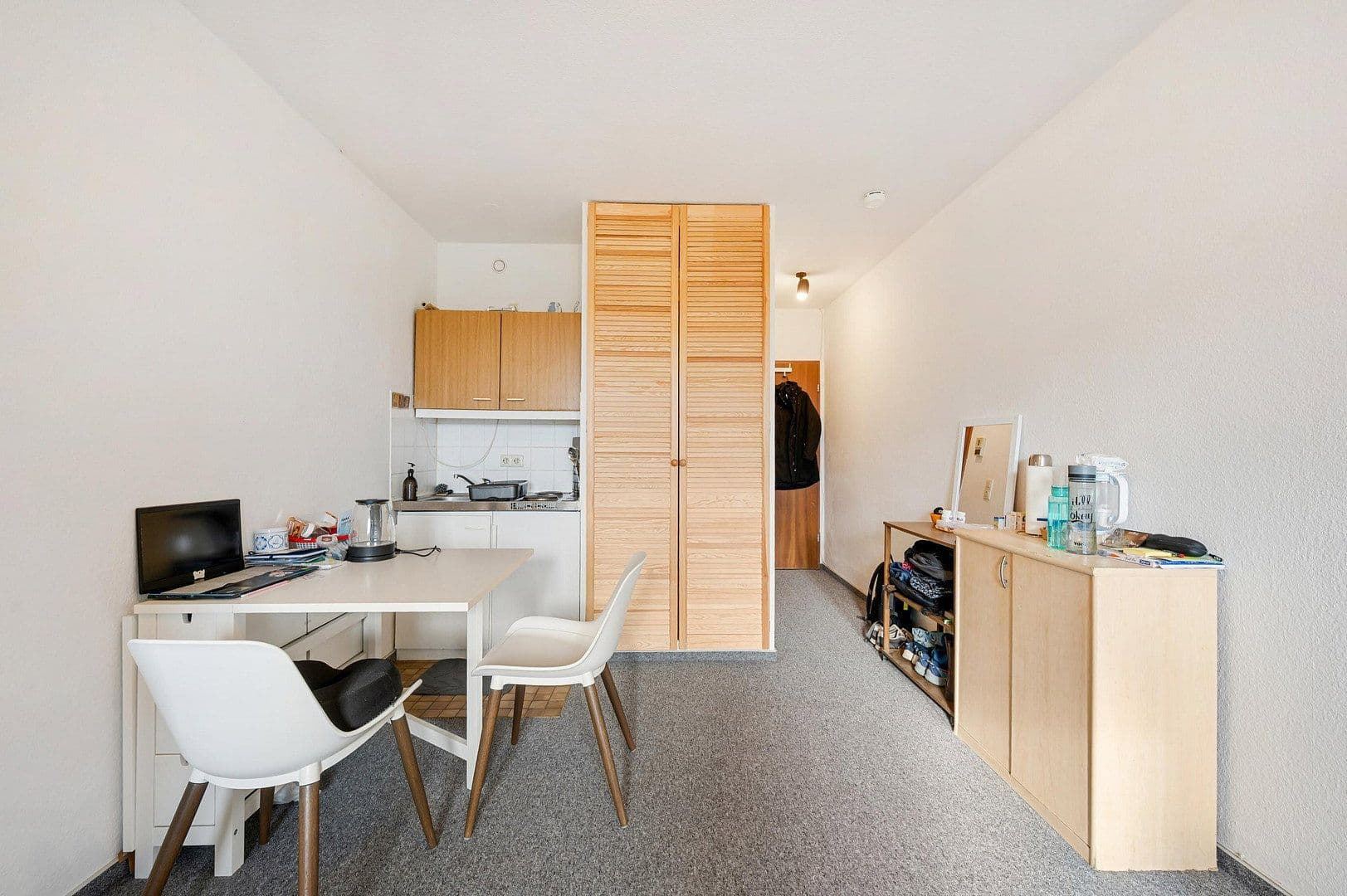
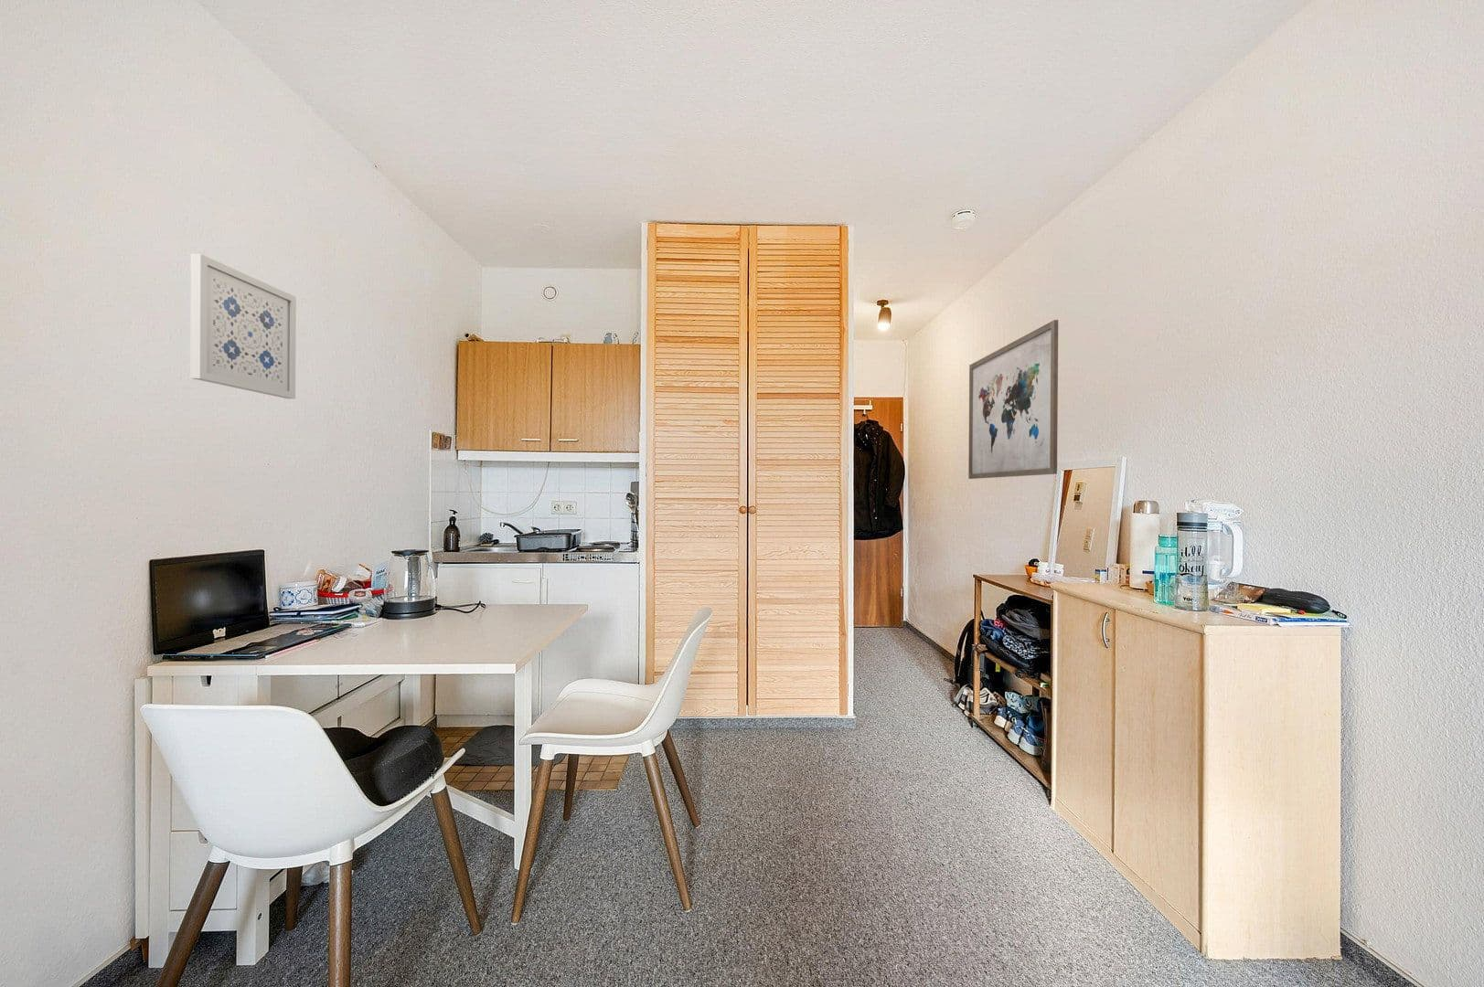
+ wall art (248, 333)
+ wall art (1006, 411)
